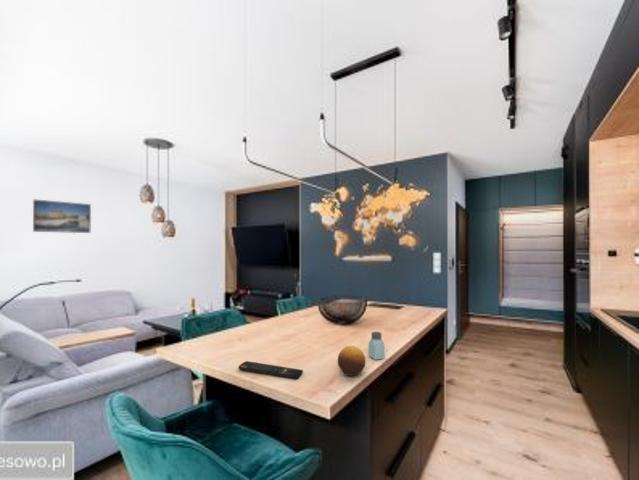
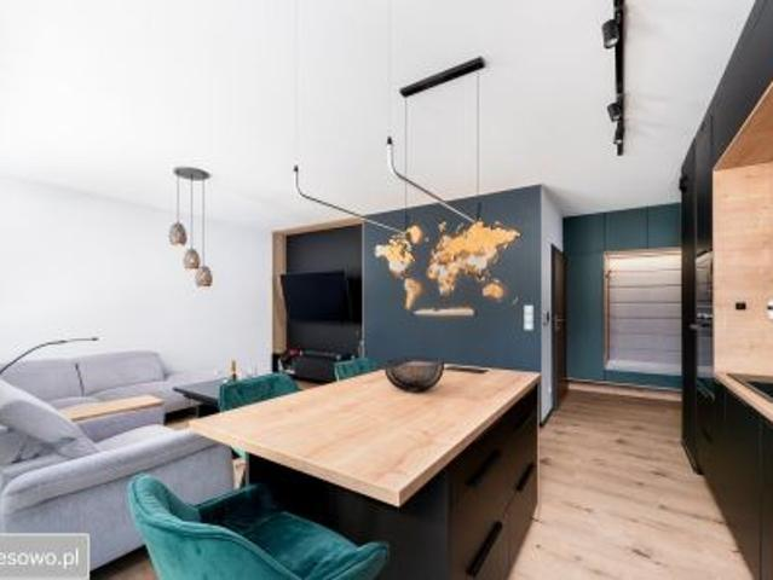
- fruit (351, 360)
- saltshaker (376, 345)
- remote control (269, 370)
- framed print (63, 217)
